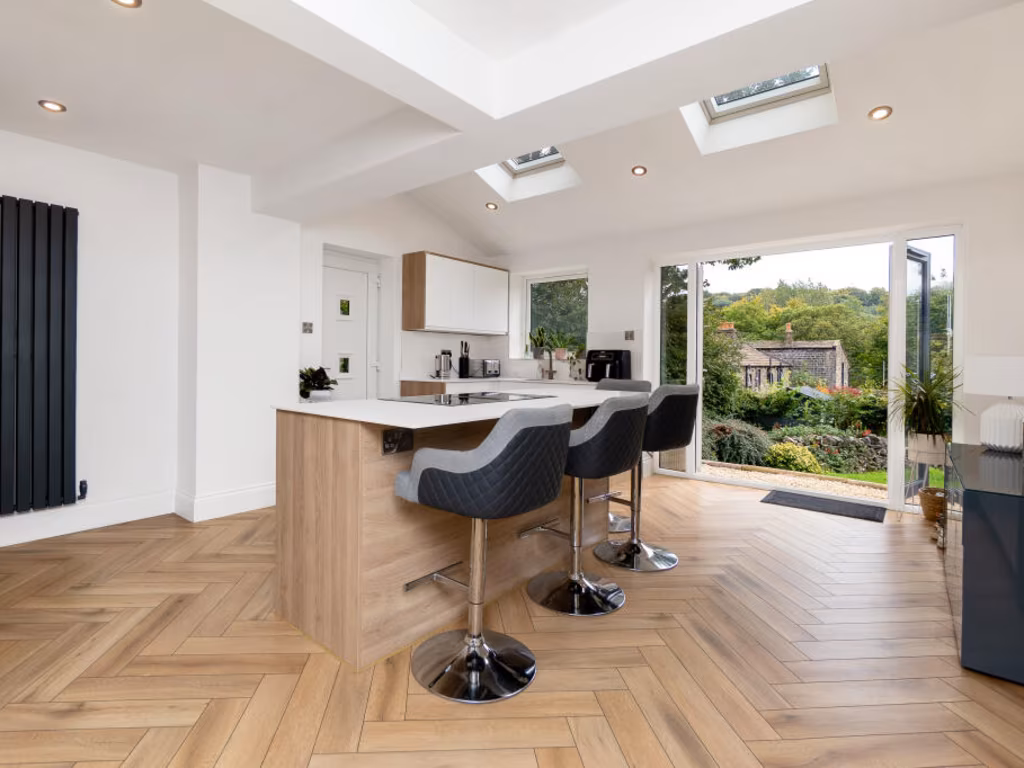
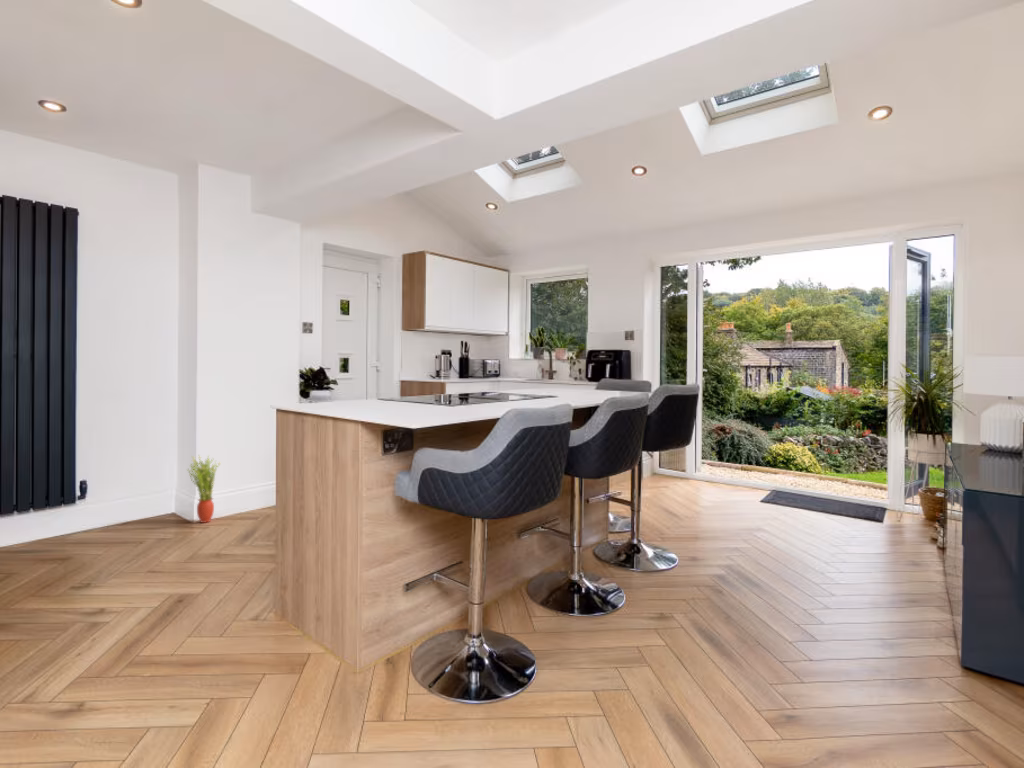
+ potted plant (203, 489)
